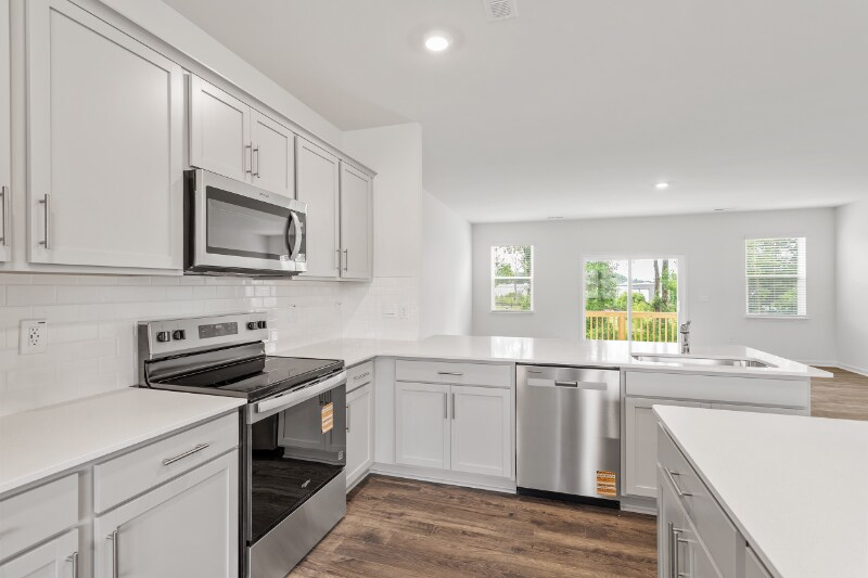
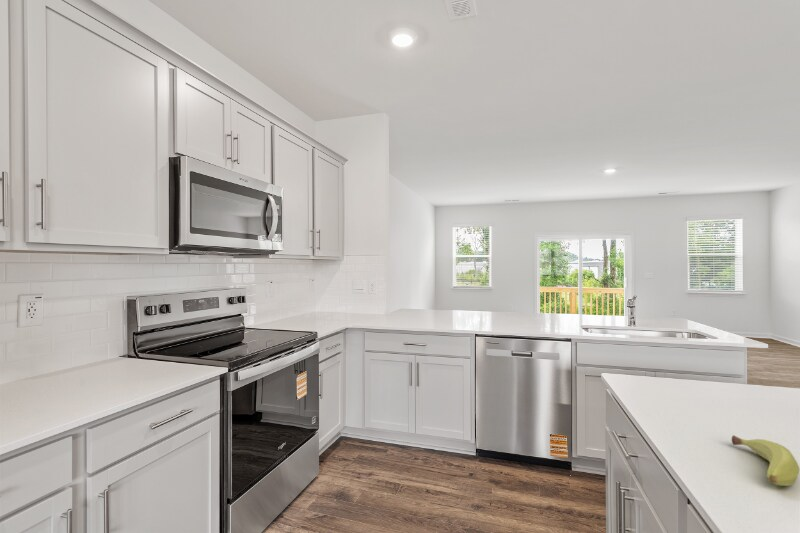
+ fruit (763, 457)
